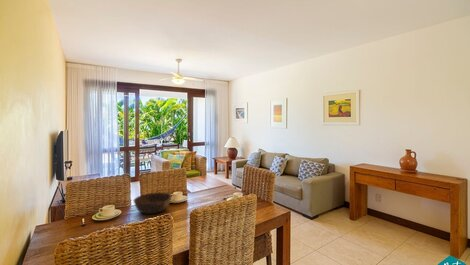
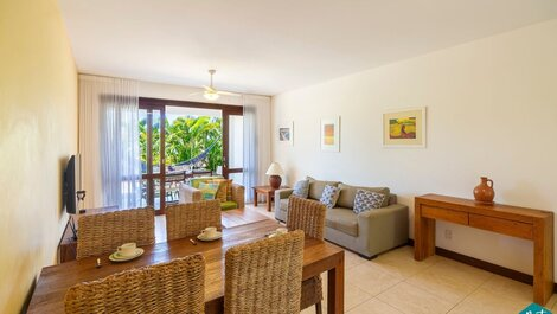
- bowl (153, 203)
